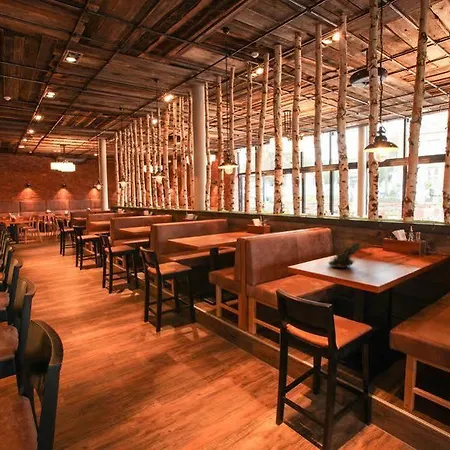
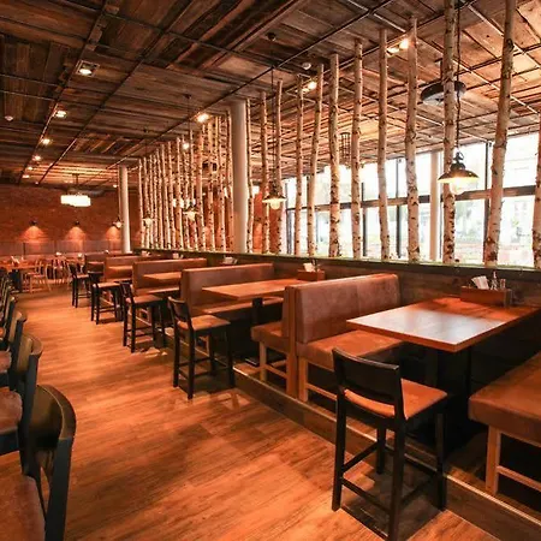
- succulent plant (344, 253)
